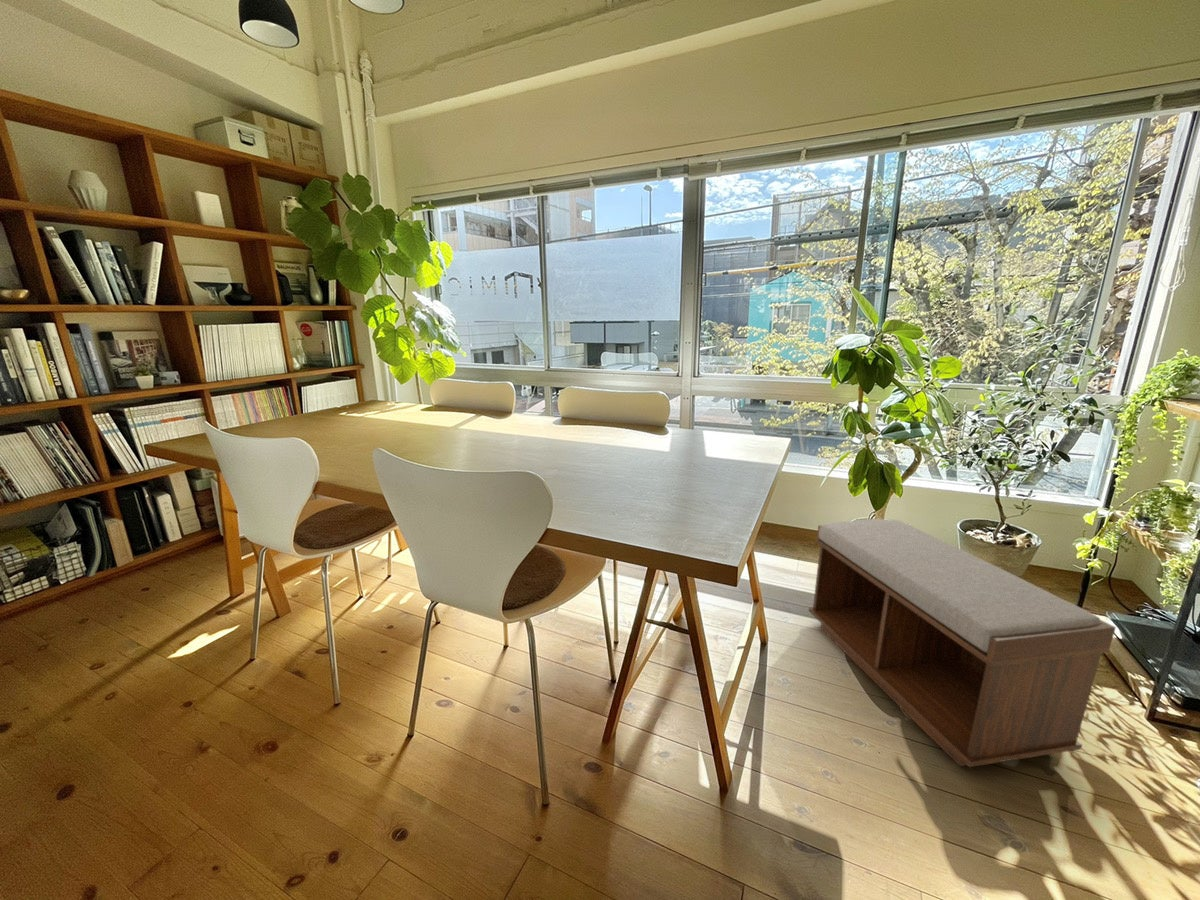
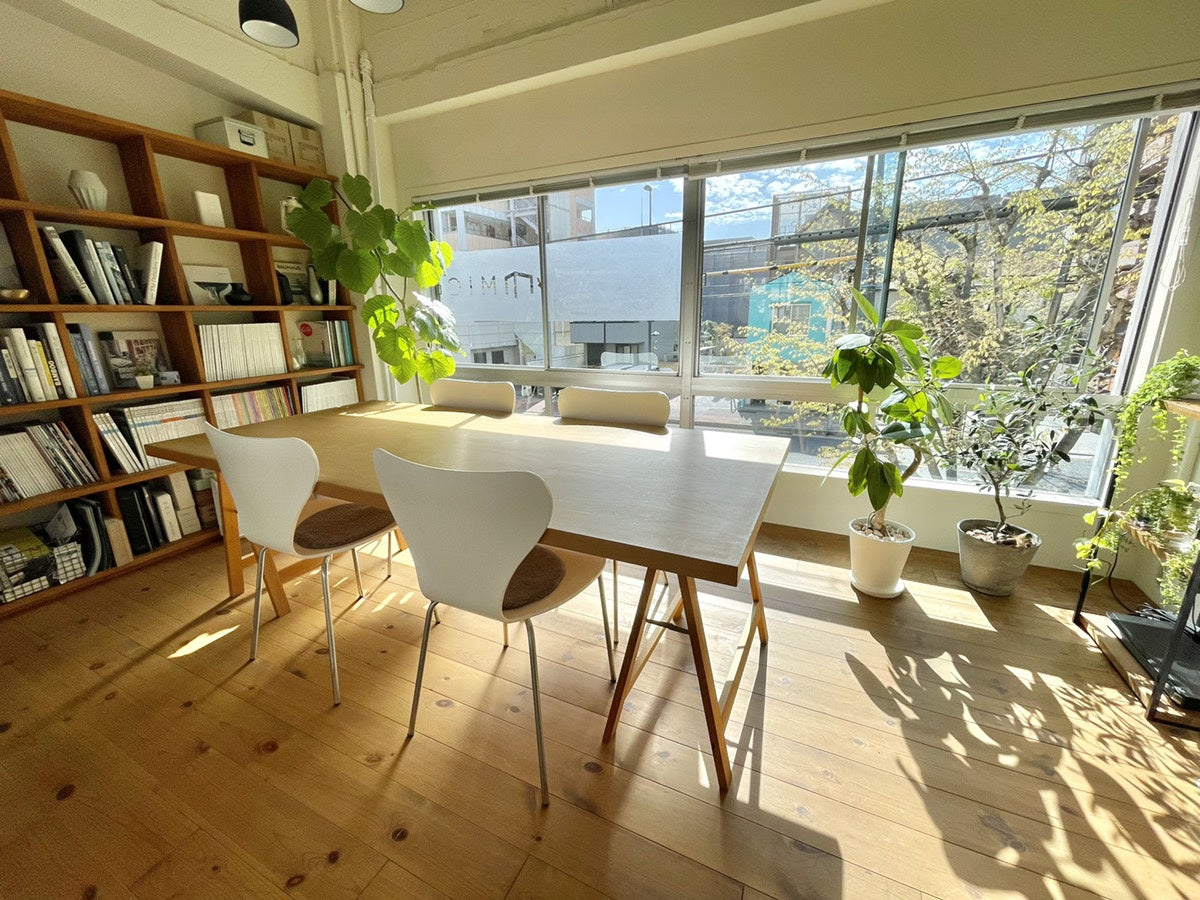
- bench (924, 620)
